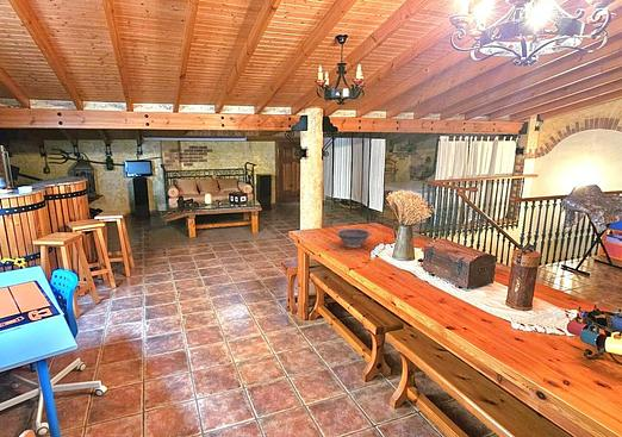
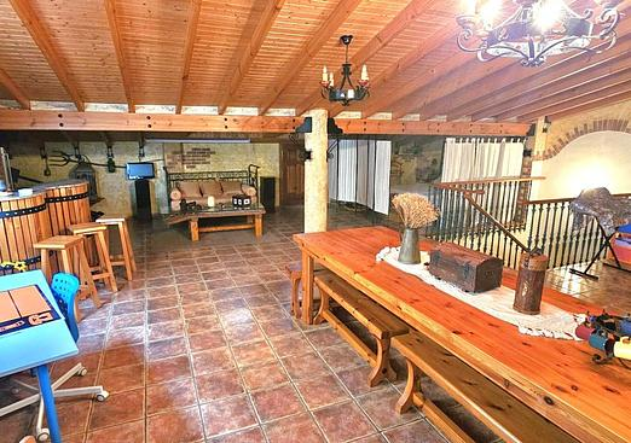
- decorative bowl (353, 238)
